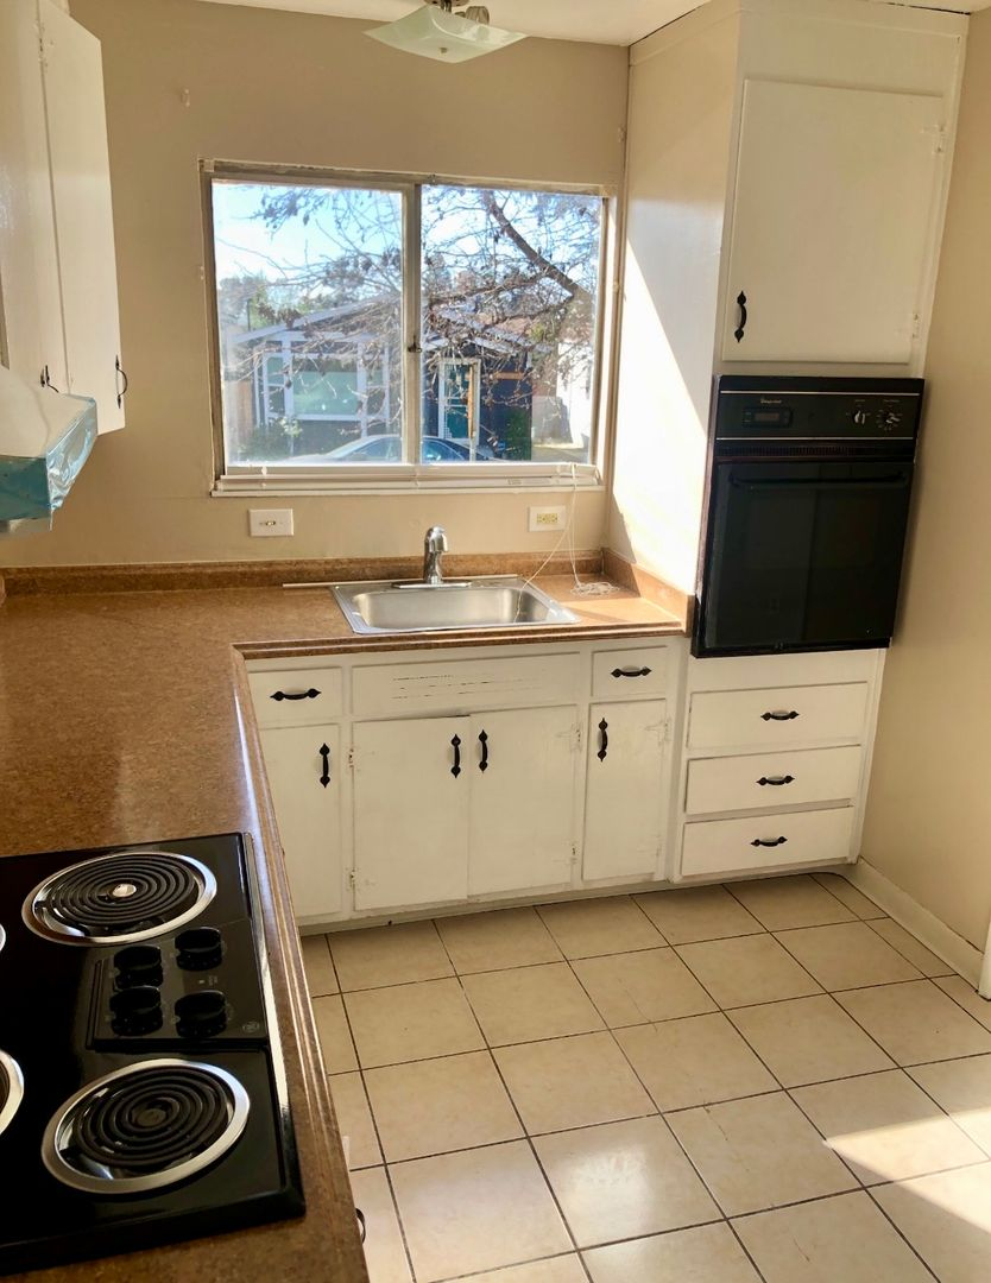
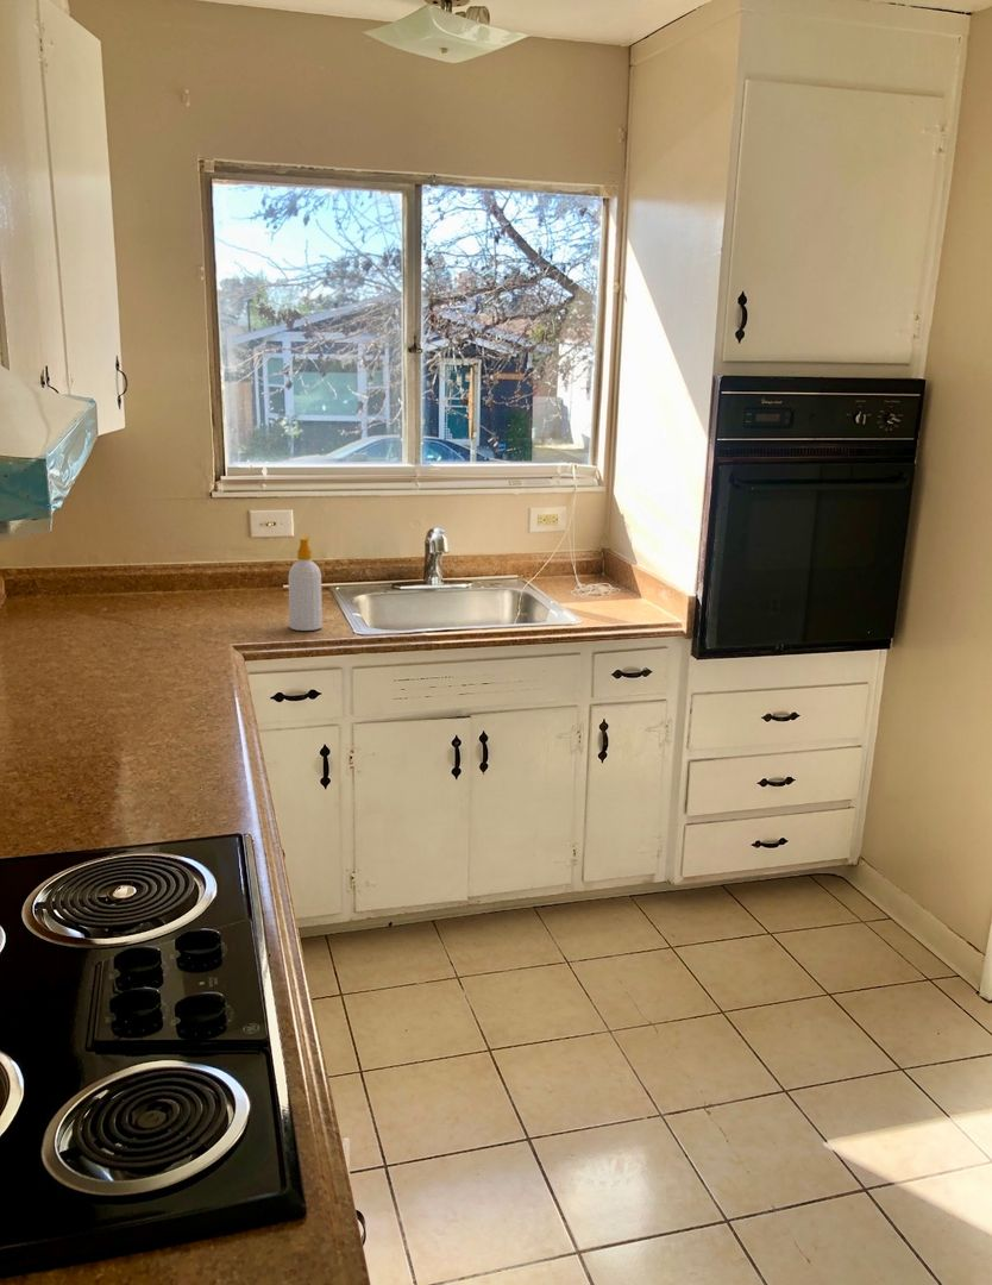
+ soap bottle (304, 583)
